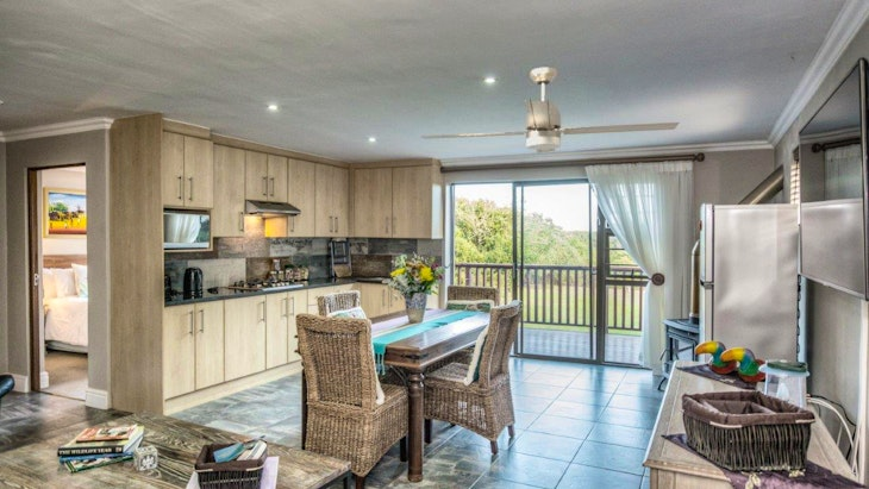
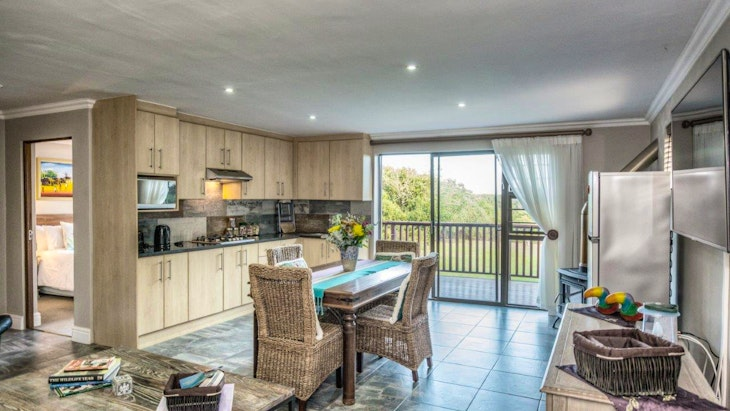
- electric fan (543, 108)
